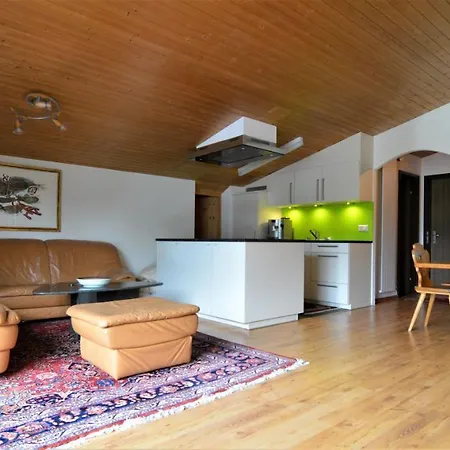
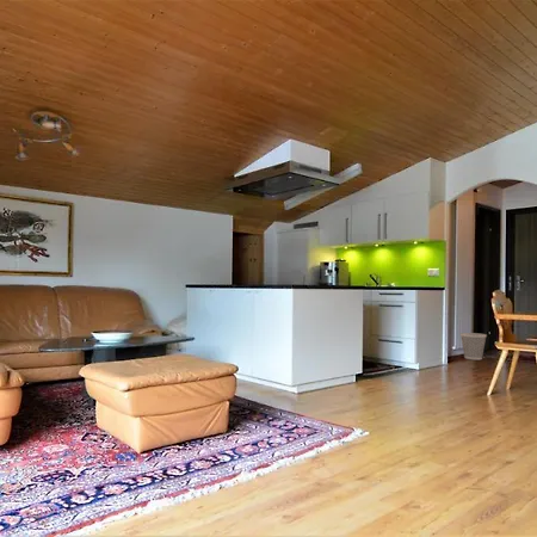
+ wastebasket (473, 346)
